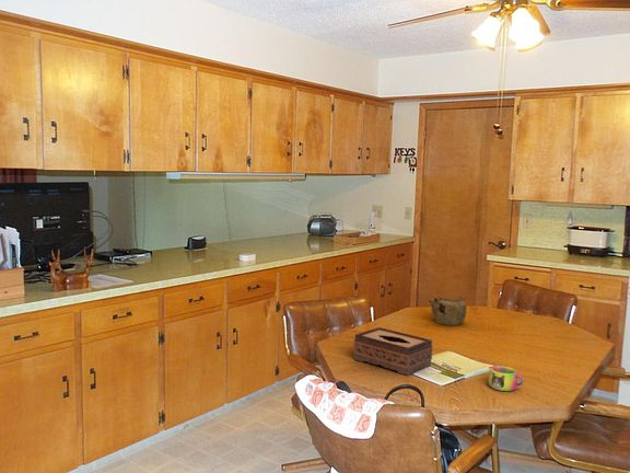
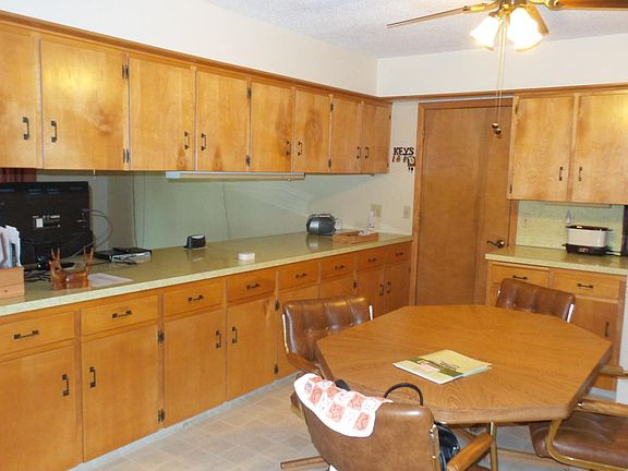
- mug (505, 379)
- tissue box (392, 349)
- teapot (445, 309)
